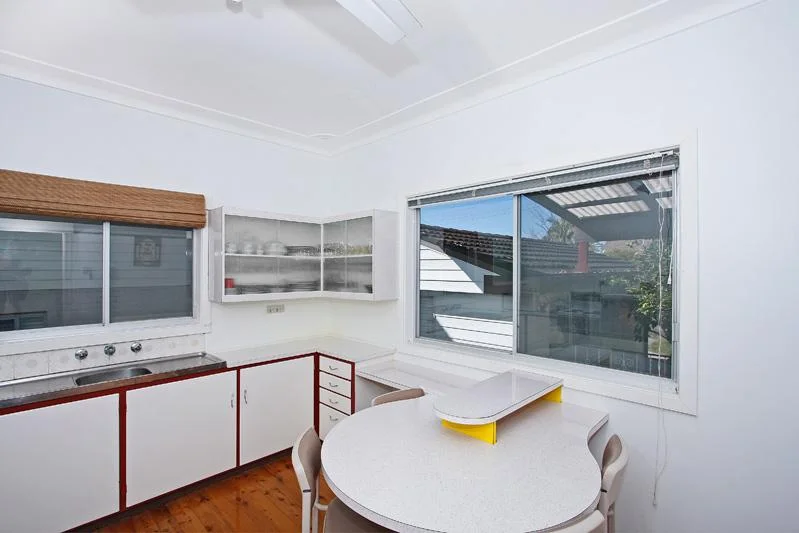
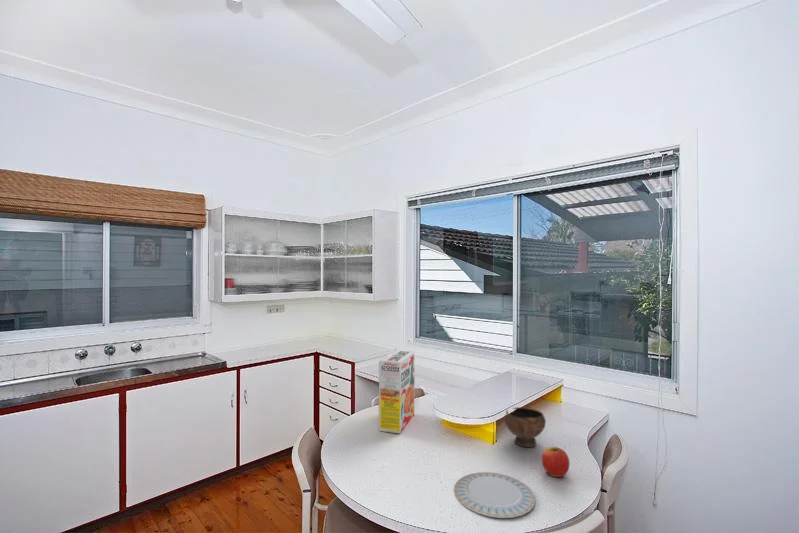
+ chinaware (493, 491)
+ apple (555, 460)
+ bowl (524, 427)
+ cereal box (397, 389)
